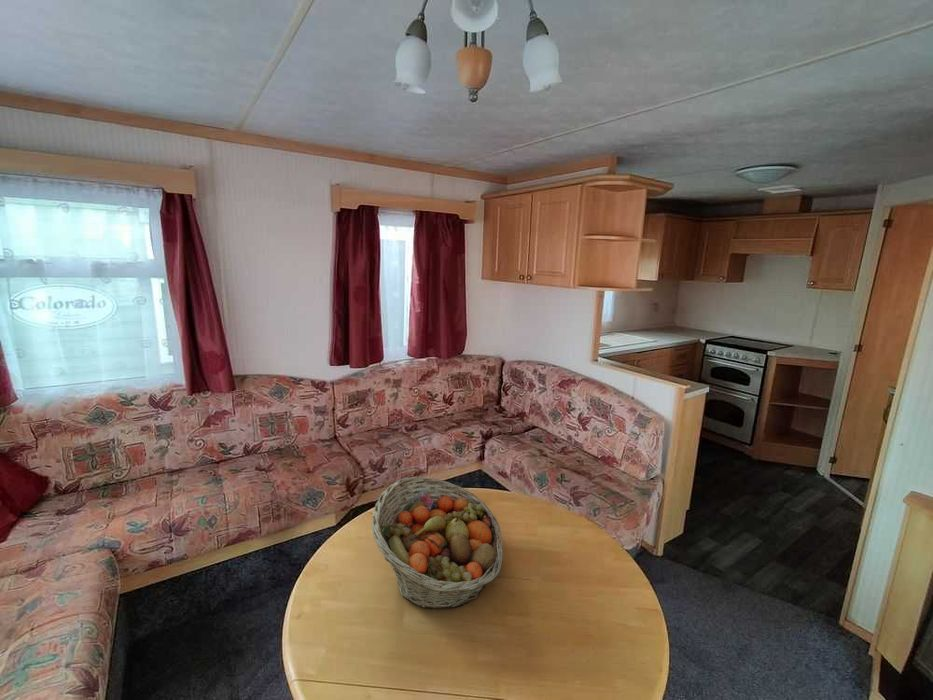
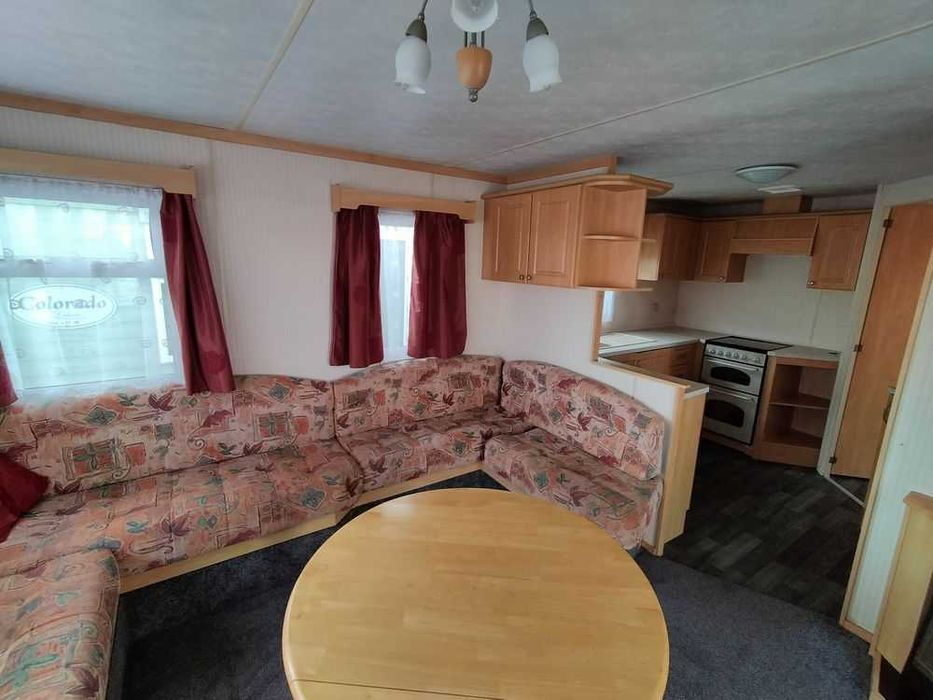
- fruit basket (439, 535)
